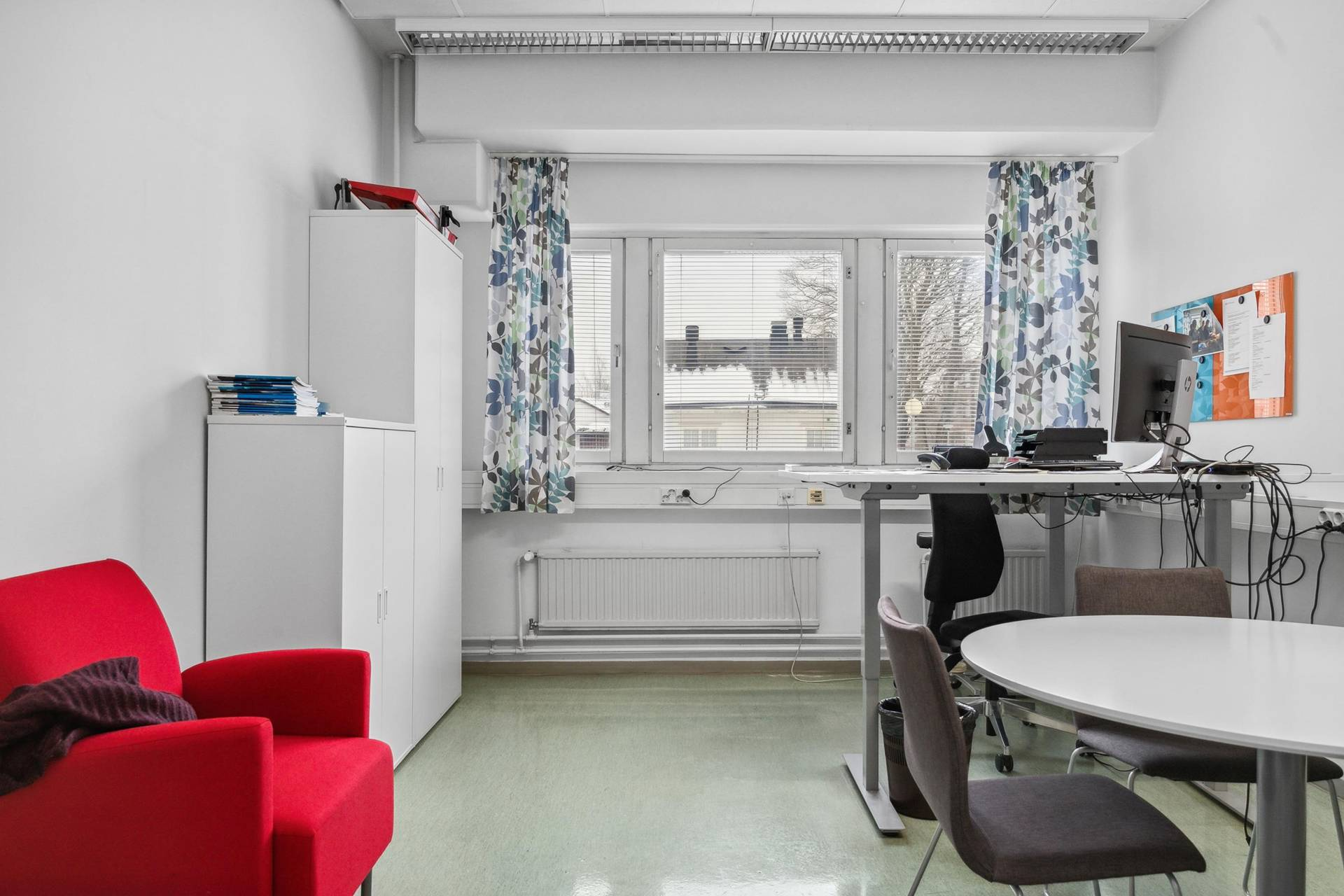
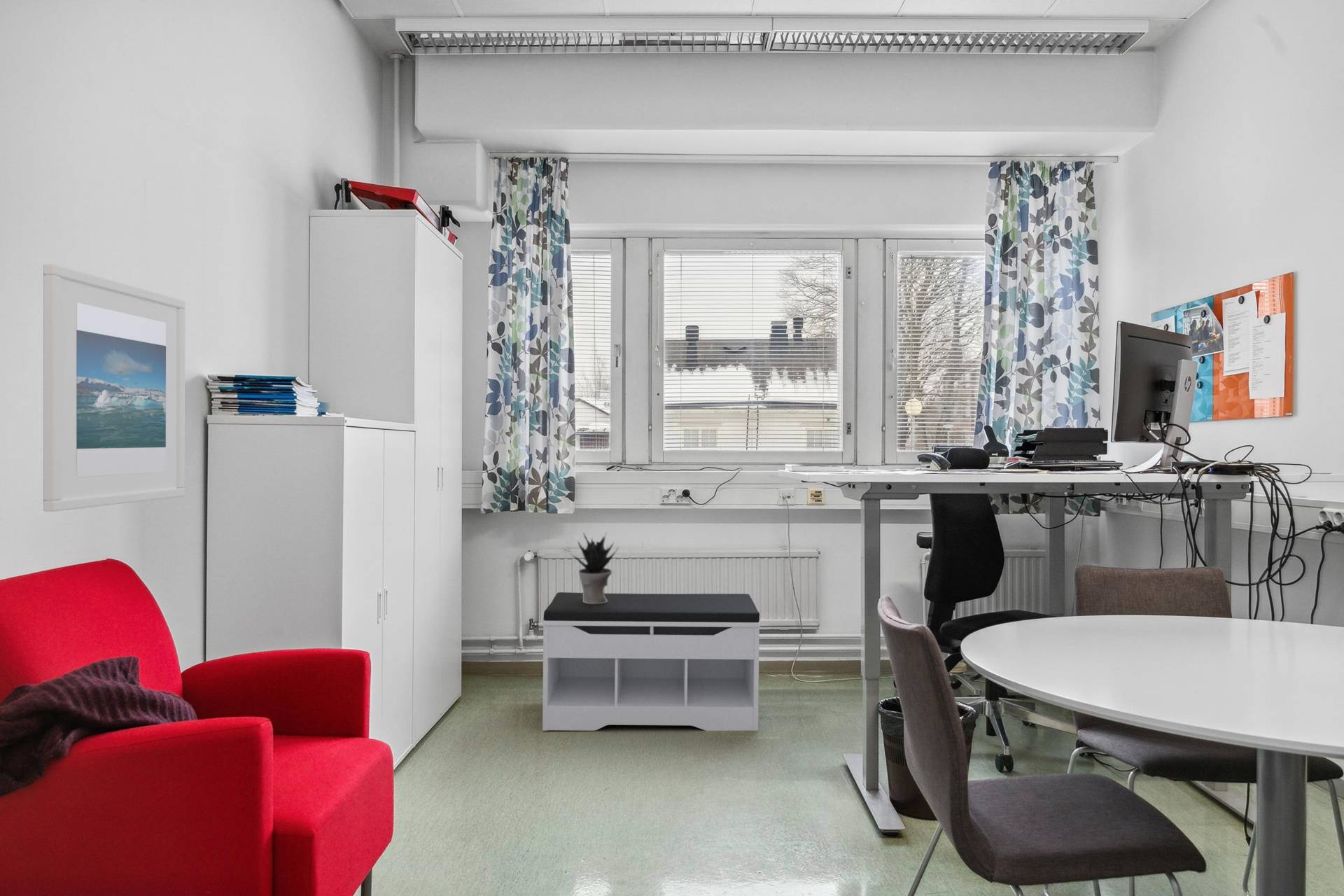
+ bench (652, 657)
+ potted plant (597, 566)
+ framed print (122, 393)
